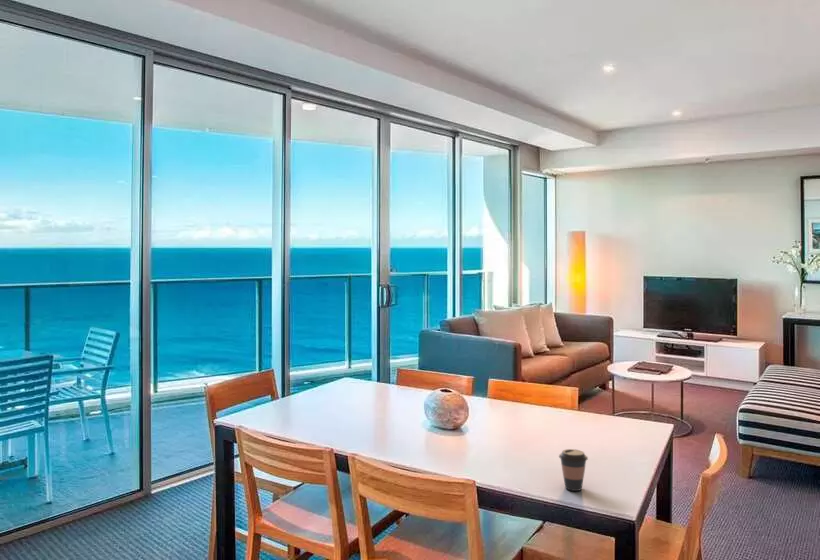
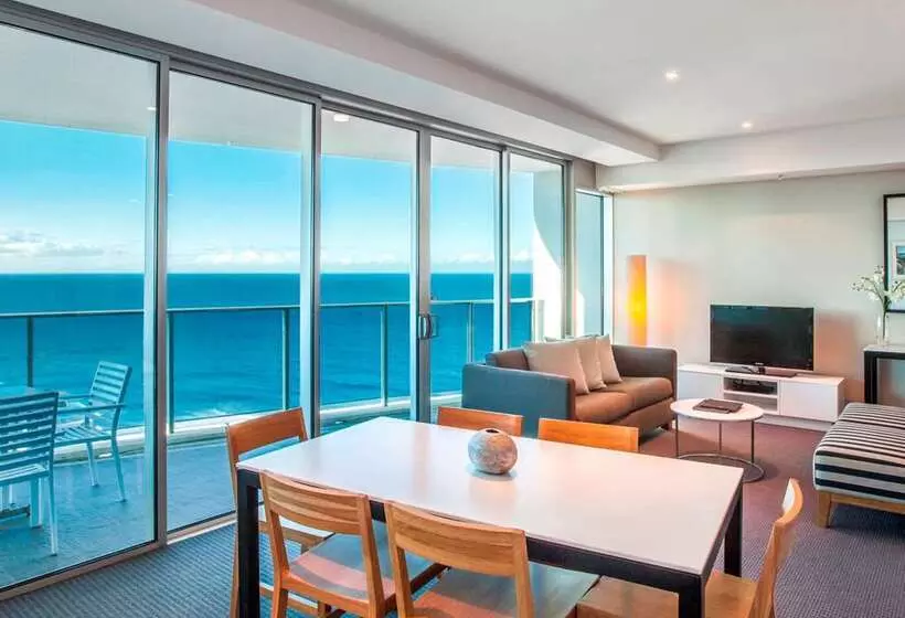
- coffee cup (573, 470)
